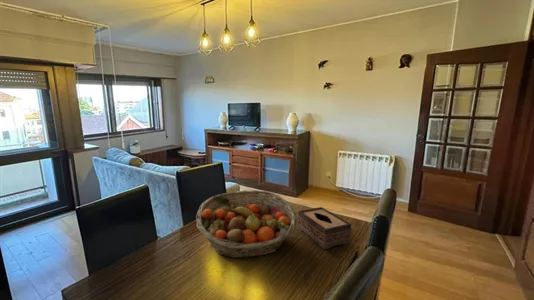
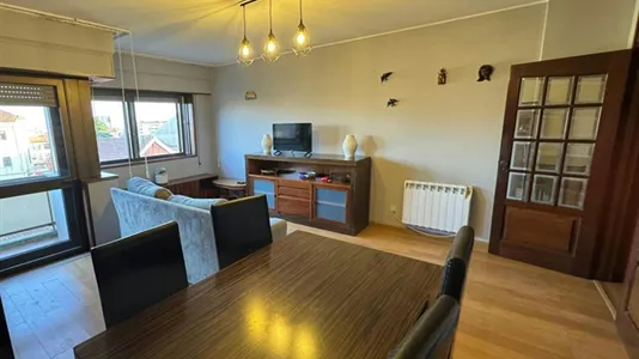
- fruit basket (247, 221)
- tissue box (322, 226)
